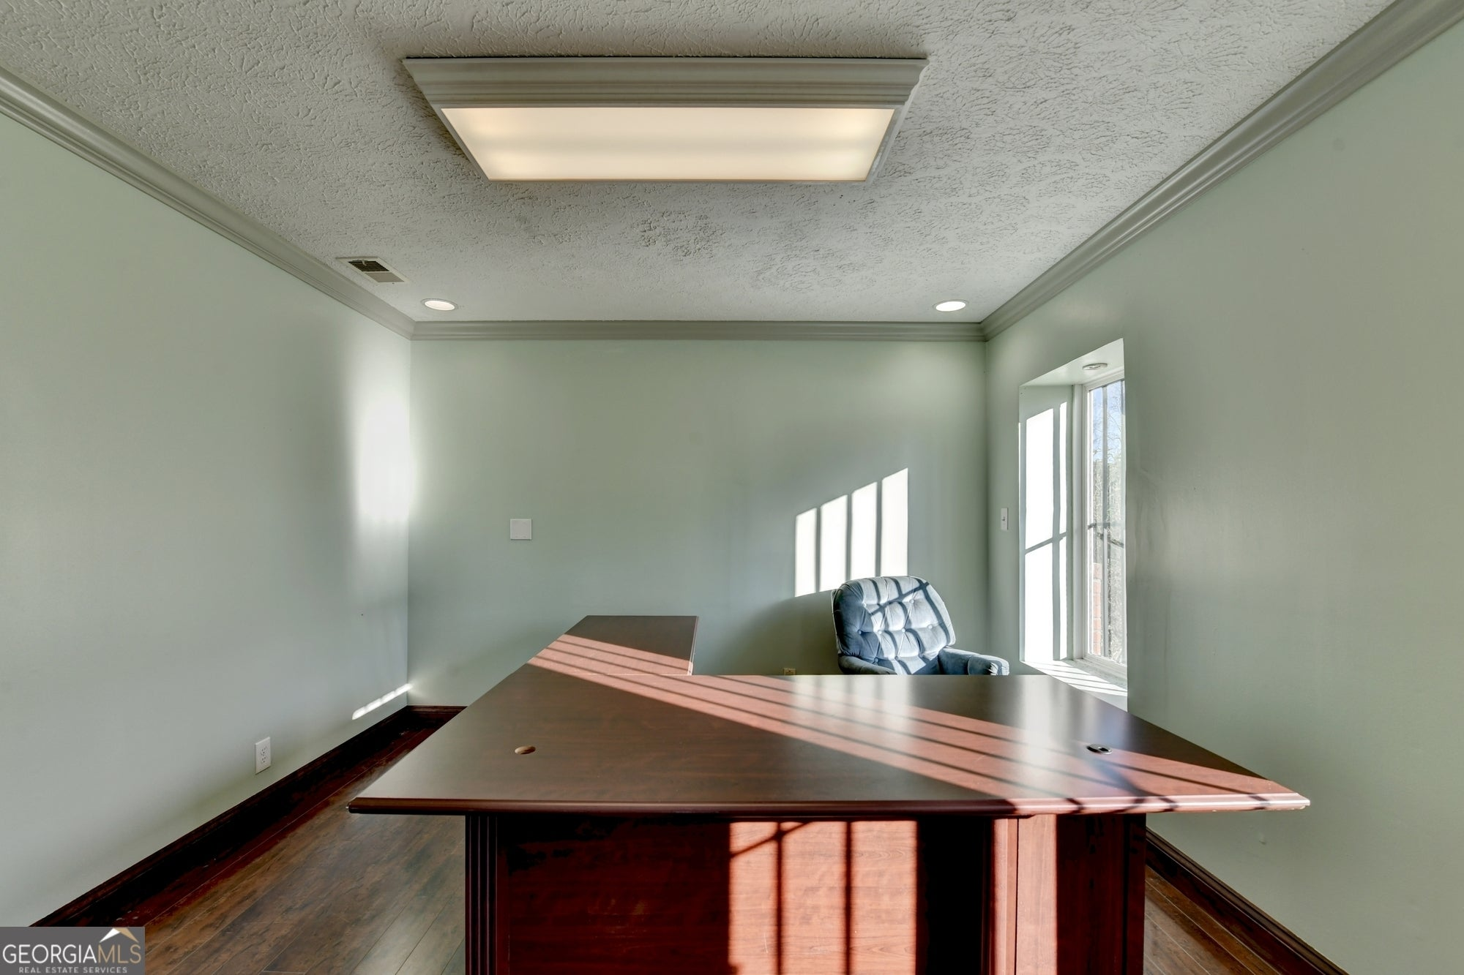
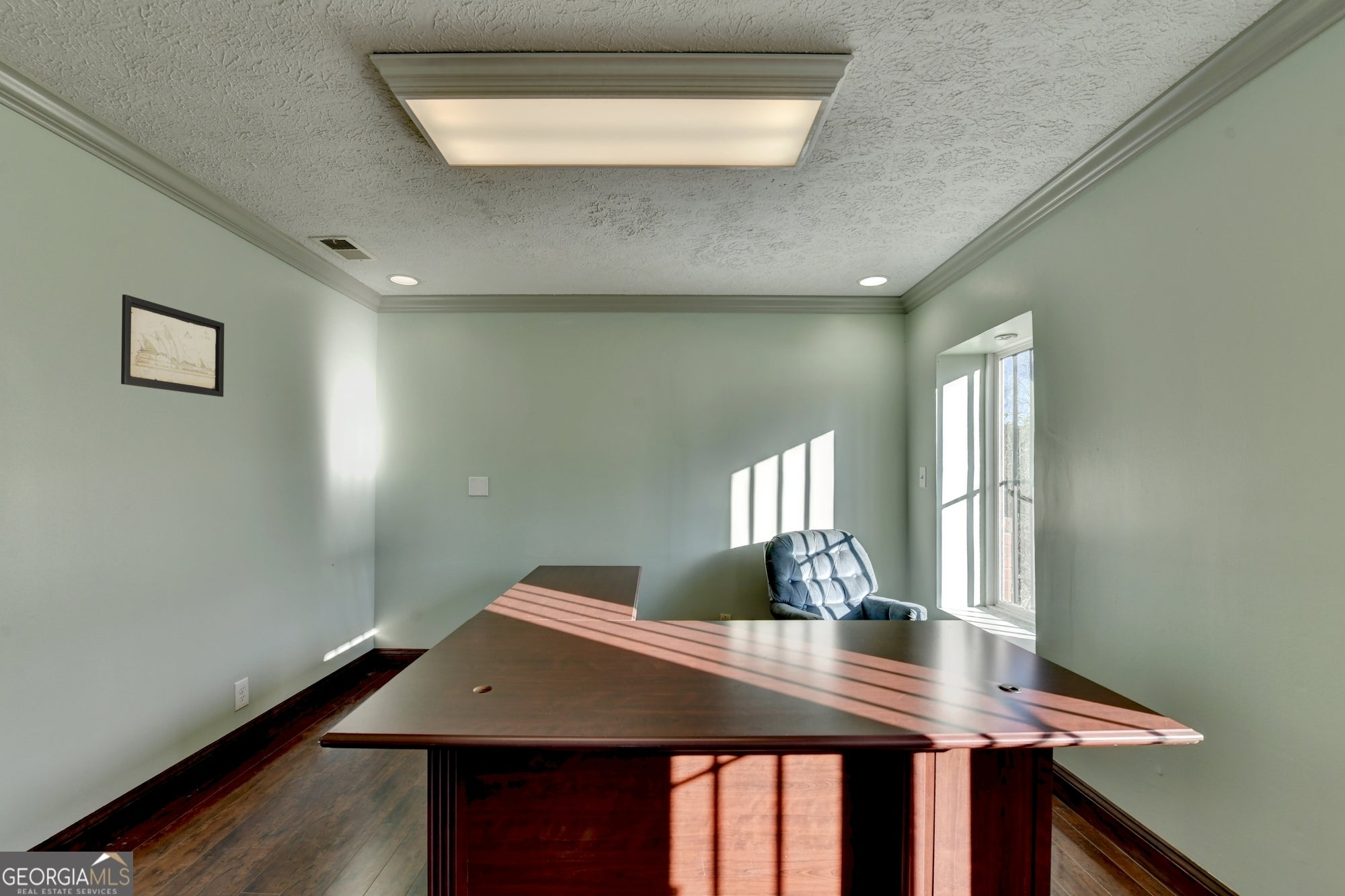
+ wall art (178, 350)
